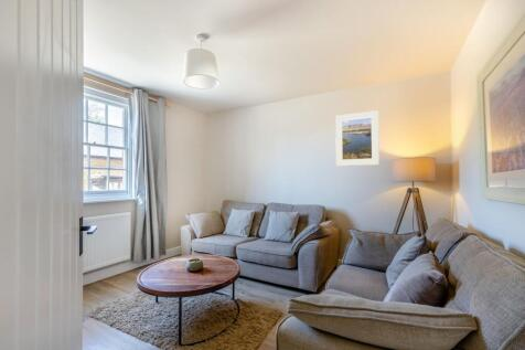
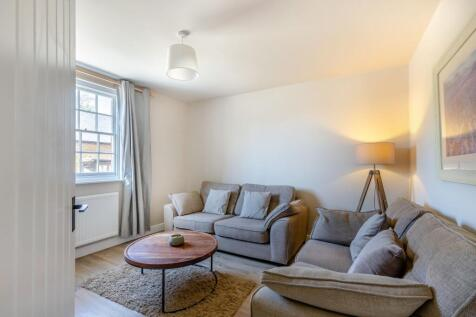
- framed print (356, 139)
